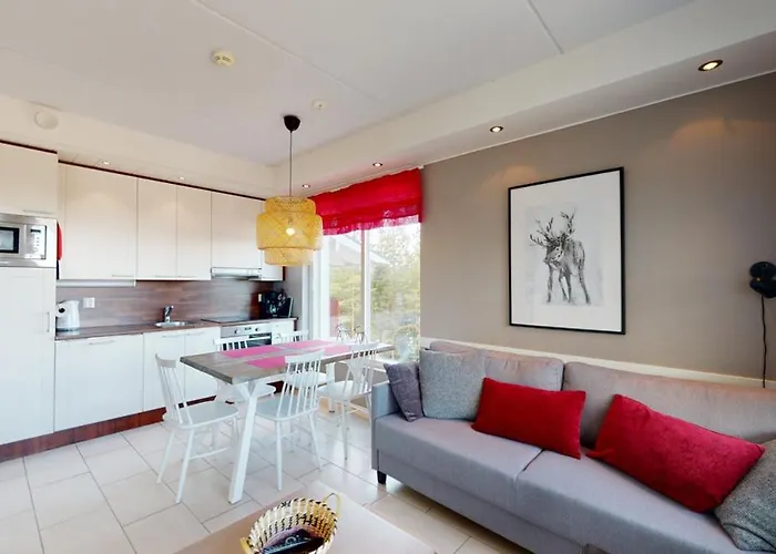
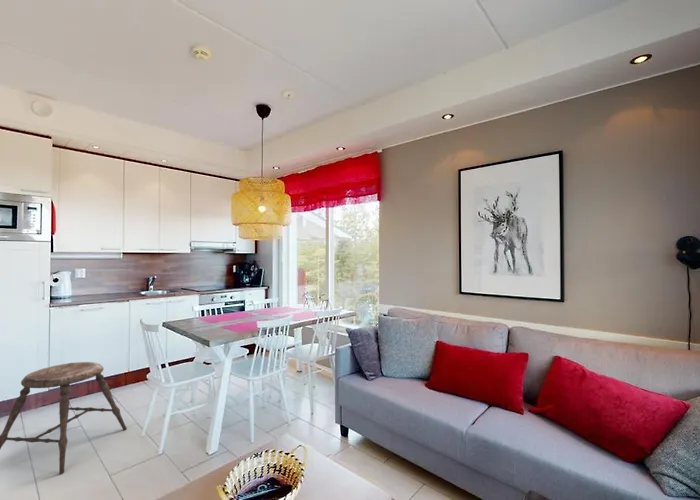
+ stool (64, 408)
